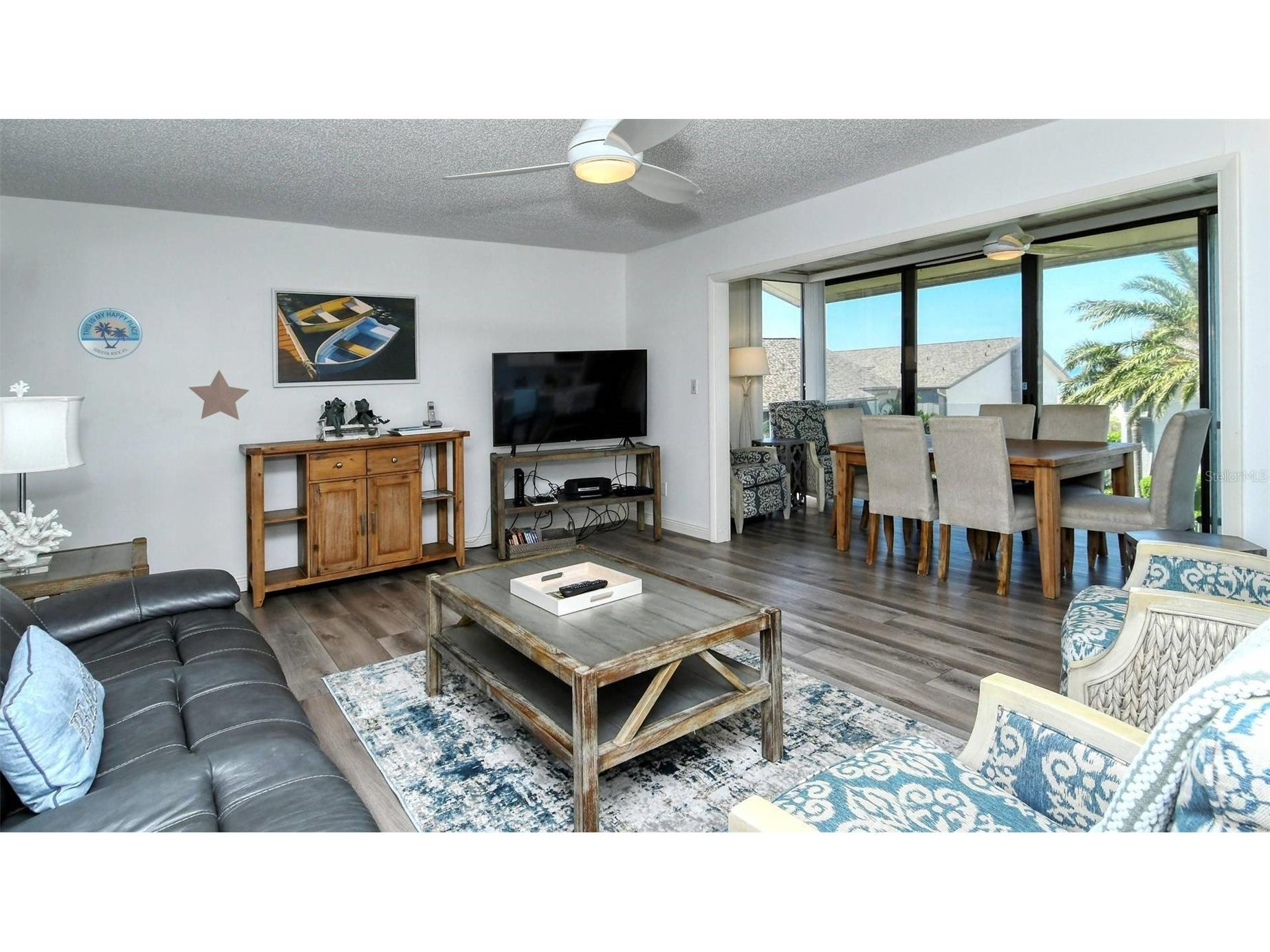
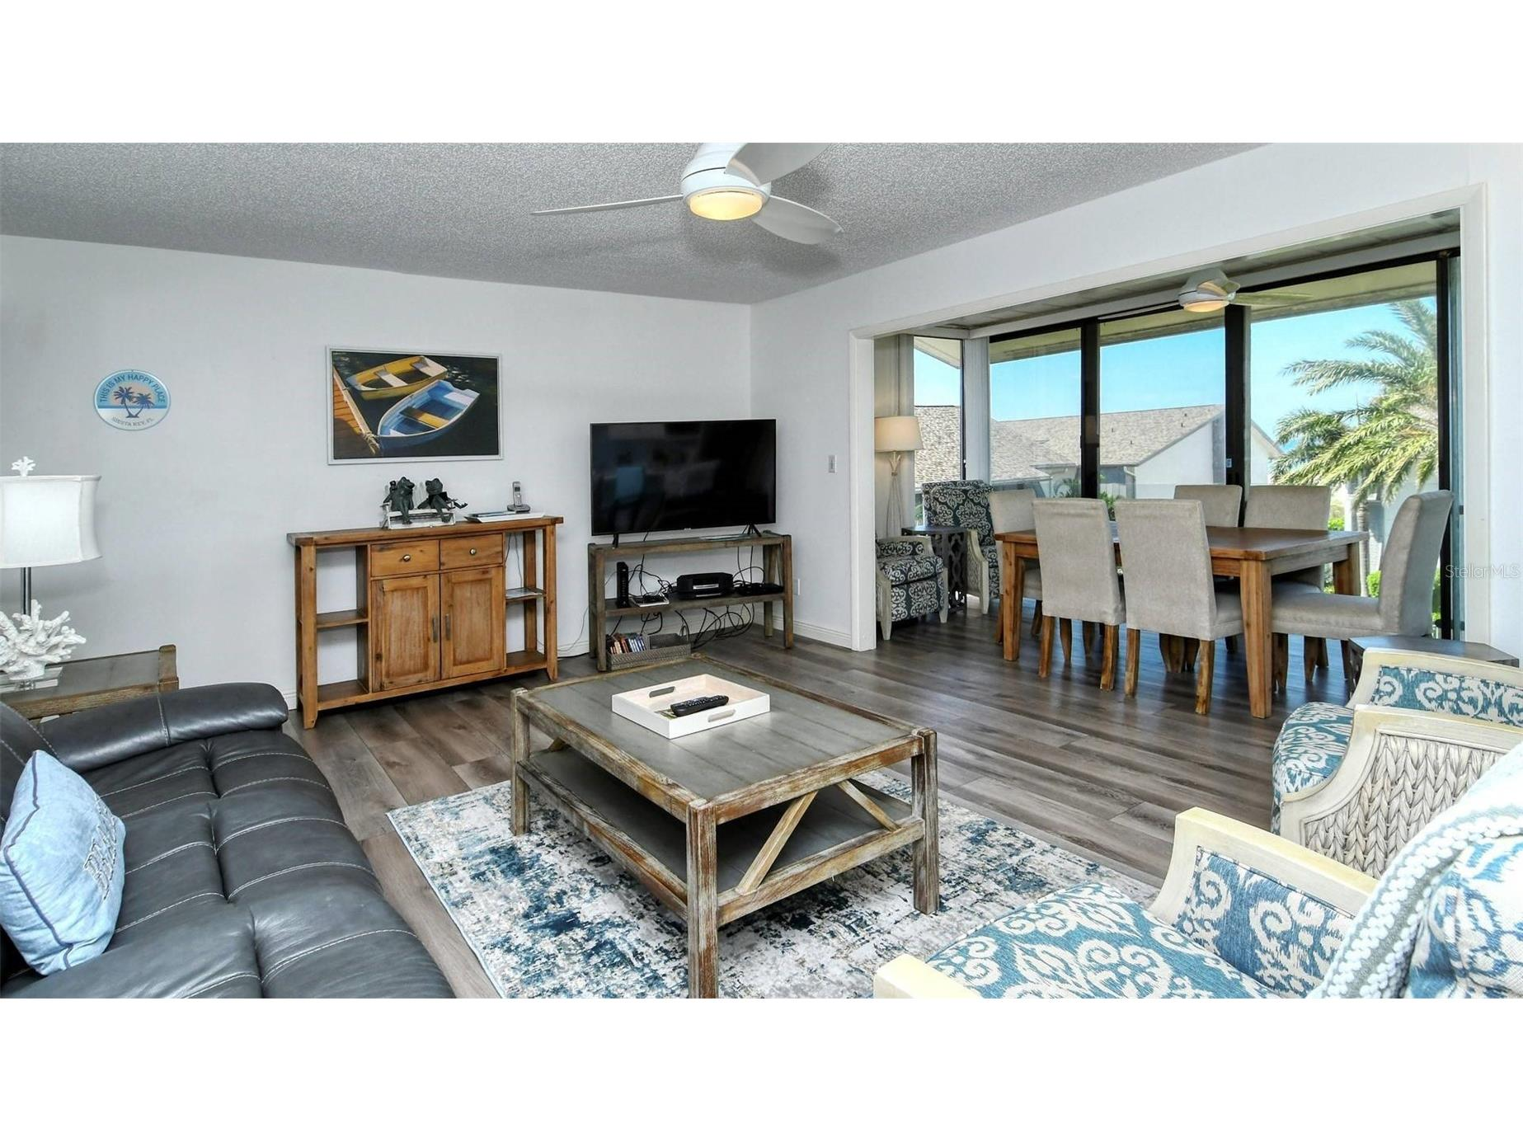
- decorative star (219, 395)
